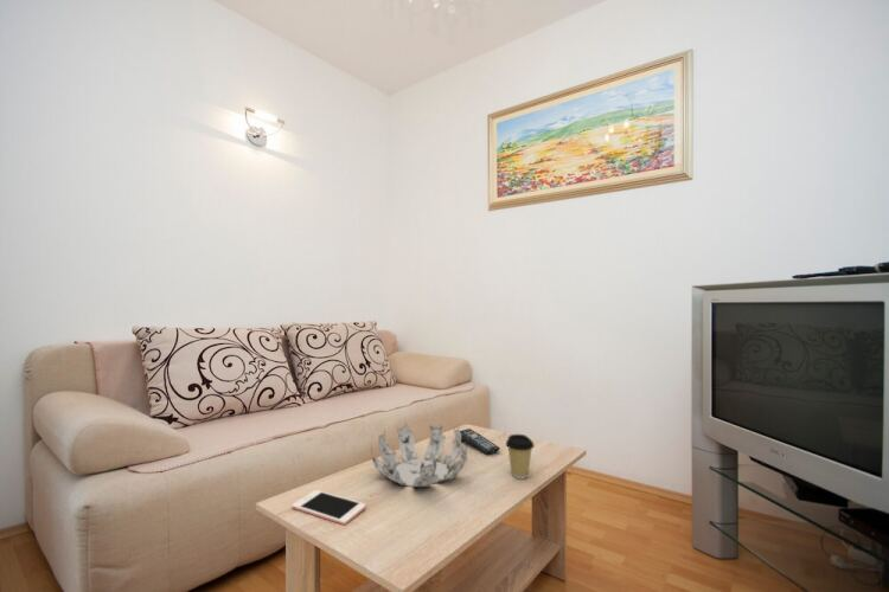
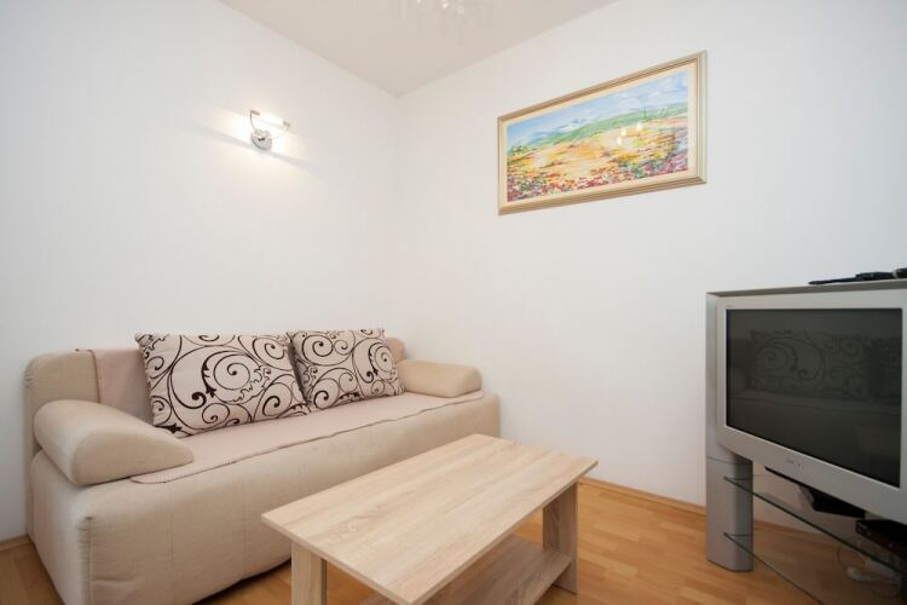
- decorative bowl (426, 452)
- remote control (475, 440)
- coffee cup (519, 456)
- cell phone (328, 506)
